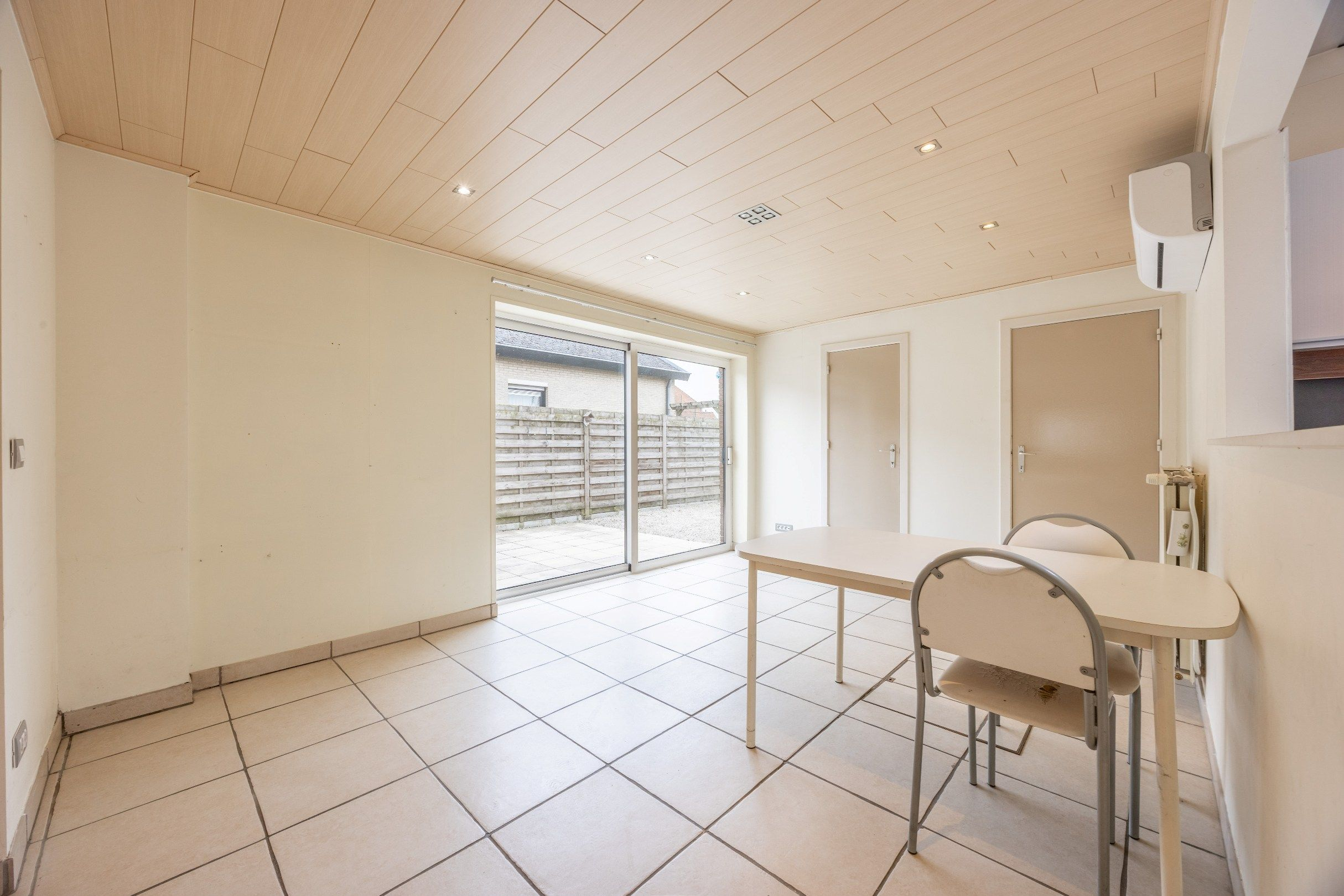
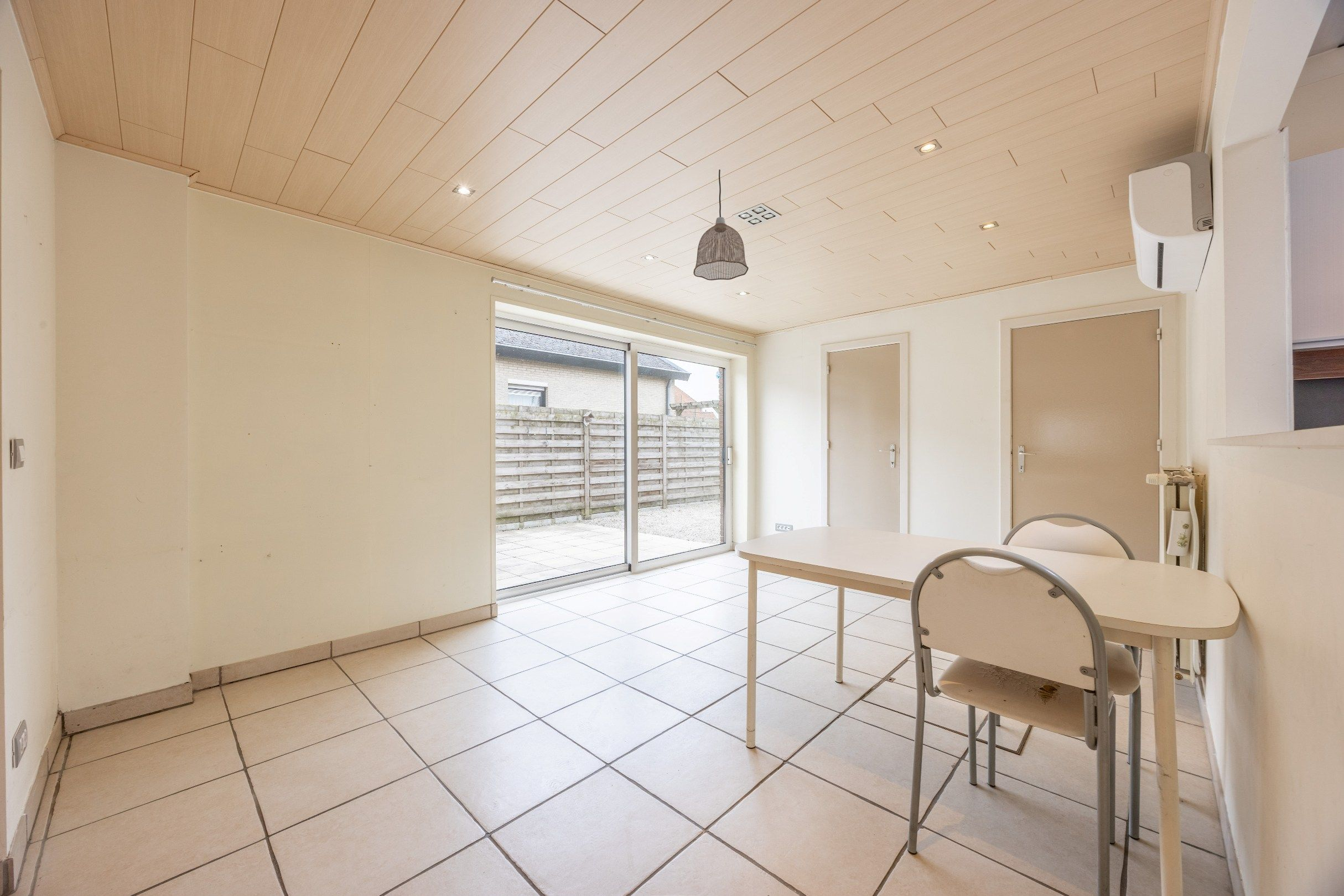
+ pendant lamp (720, 221)
